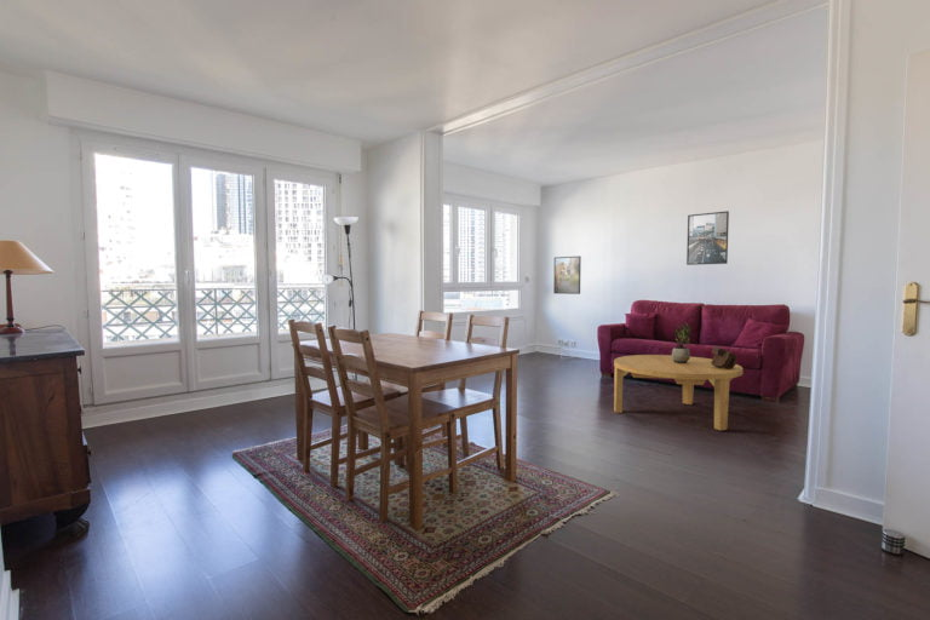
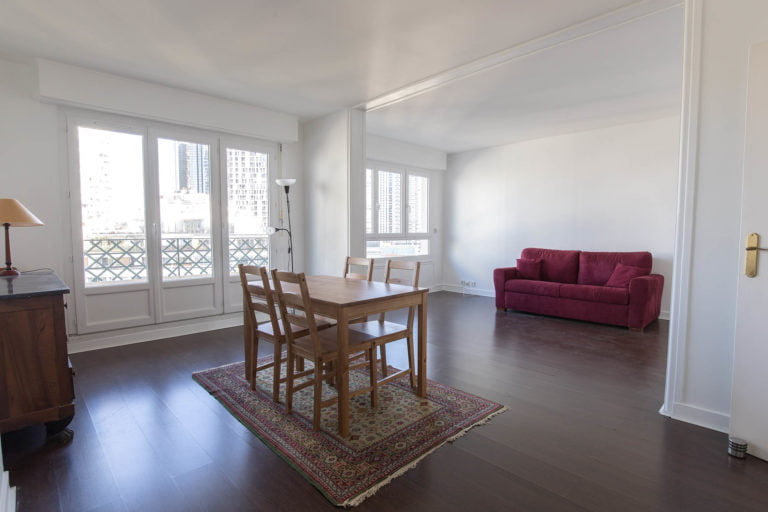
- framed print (567, 275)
- potted plant (681, 341)
- architectural model (724, 357)
- coffee table (677, 383)
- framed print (706, 239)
